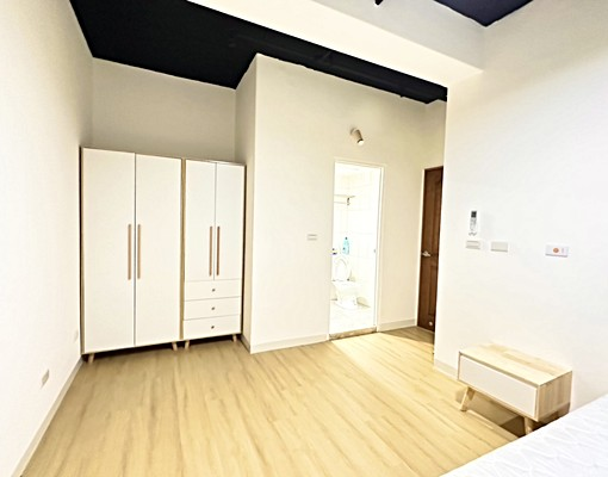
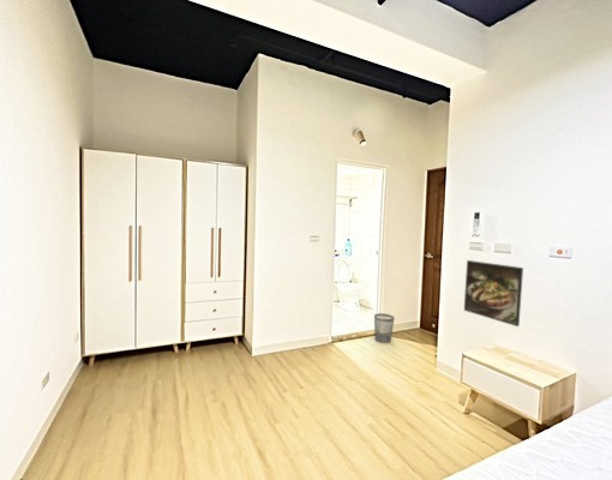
+ wastebasket (383, 328)
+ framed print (491, 290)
